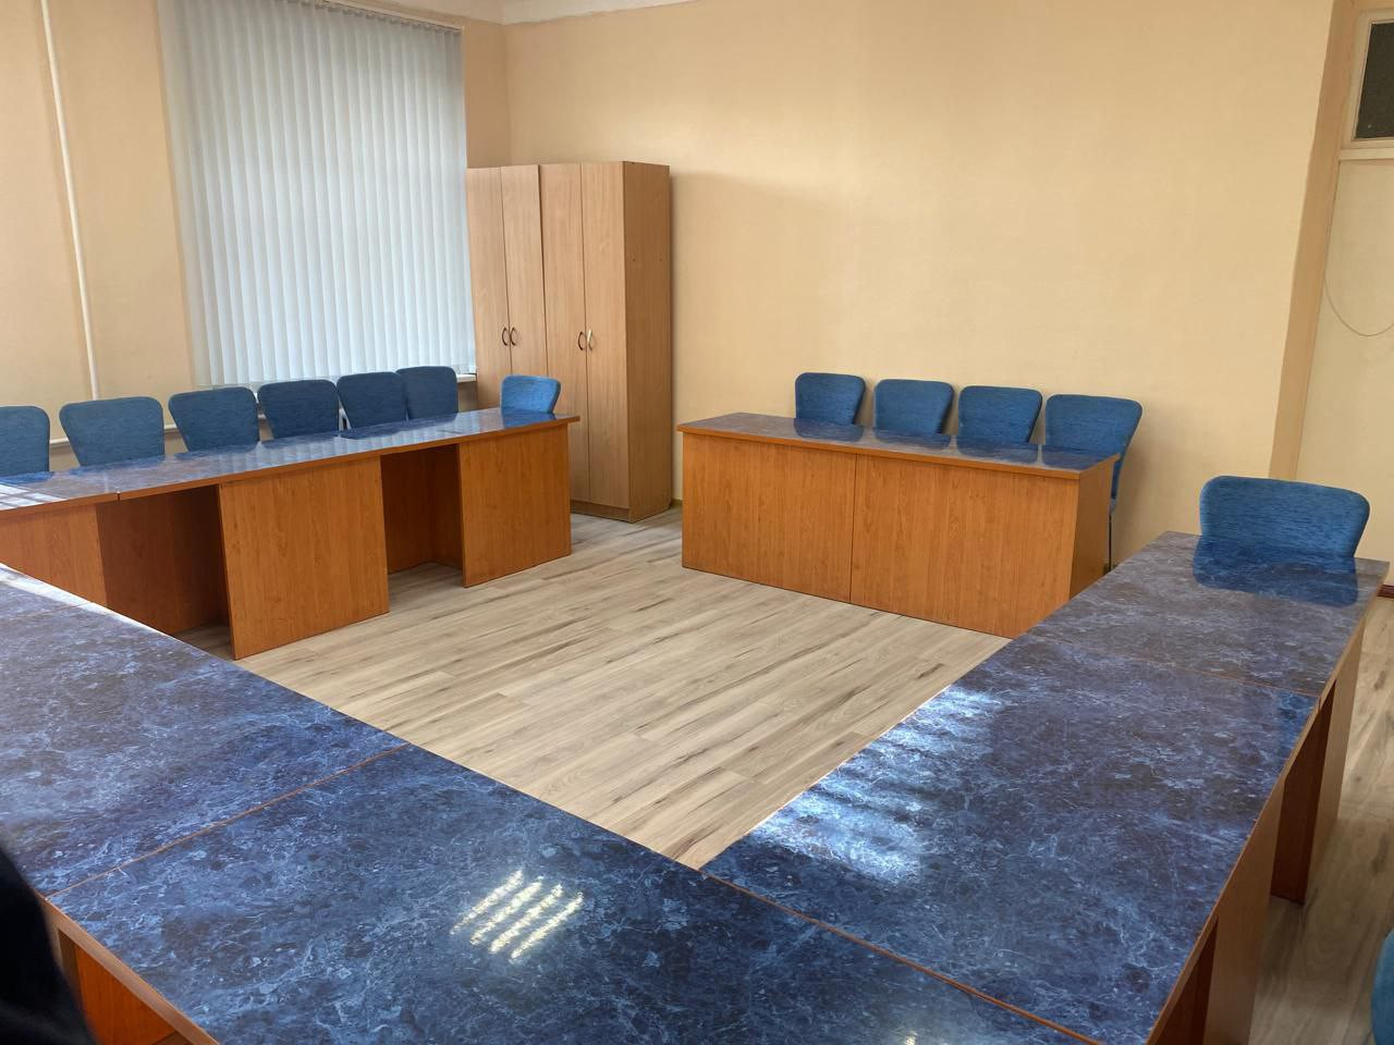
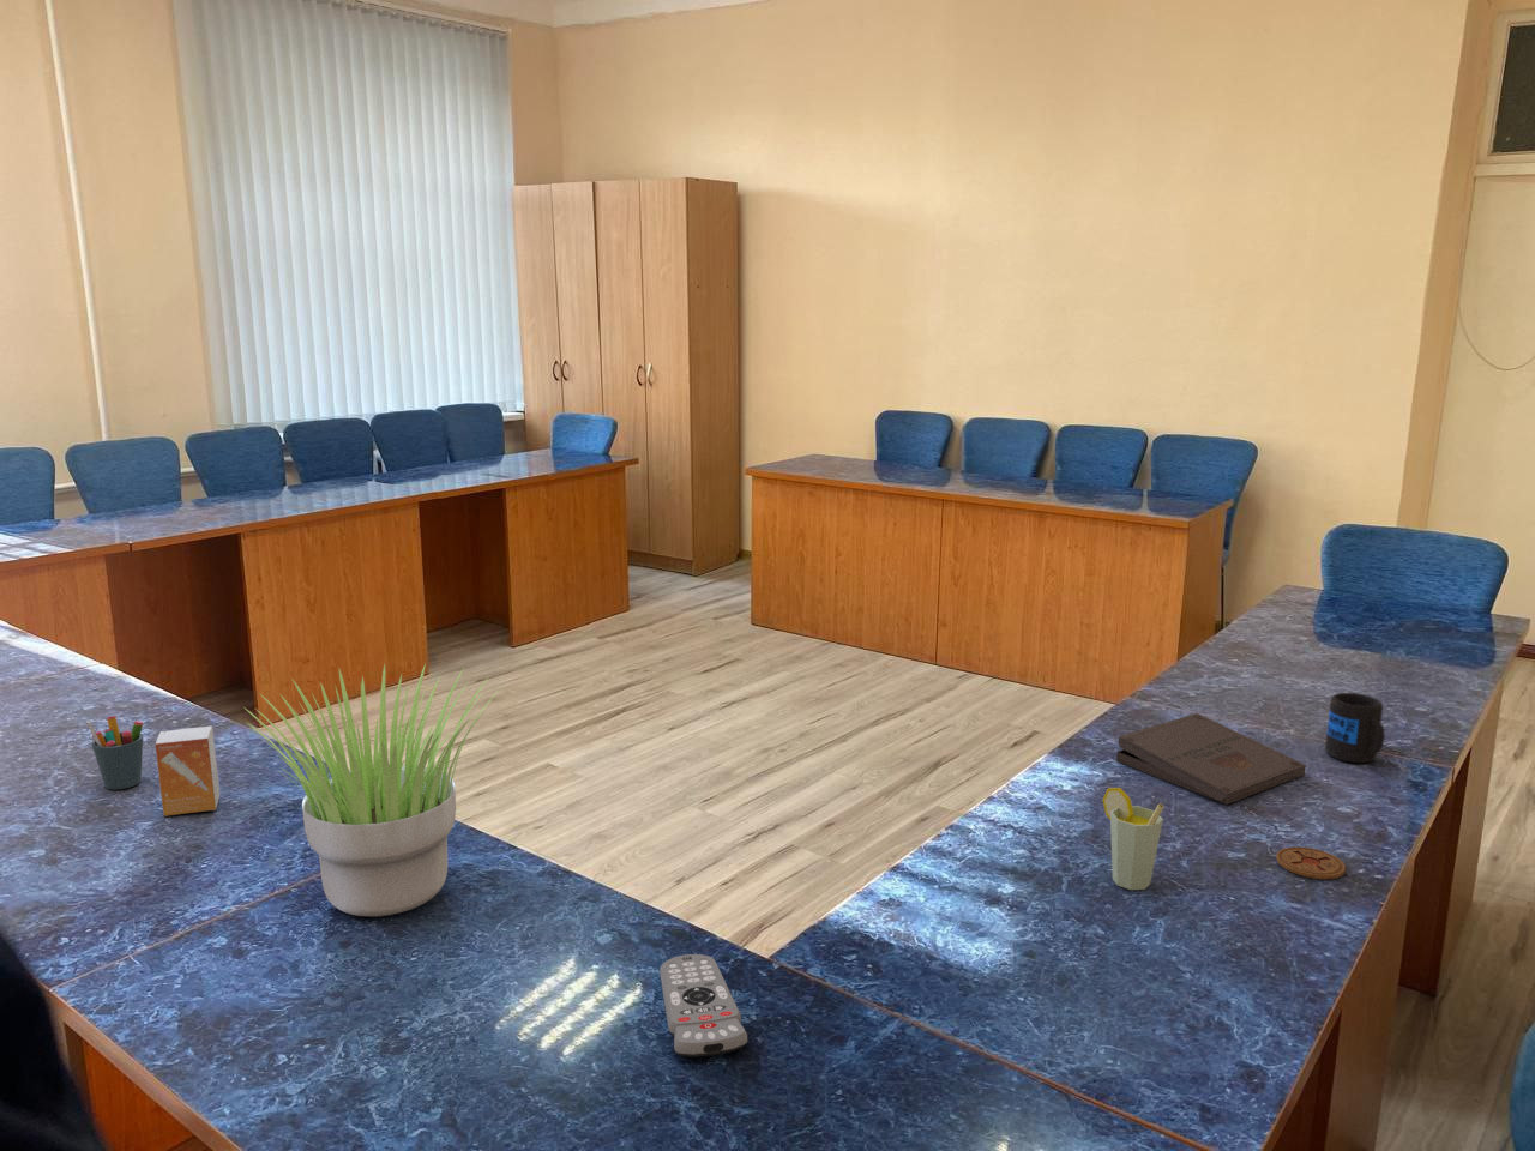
+ small box (189, 770)
+ mug (1359, 730)
+ pizza box (1209, 754)
+ potted plant (380, 797)
+ cup (1130, 834)
+ remote control (697, 1001)
+ pen holder (117, 750)
+ coaster (1309, 862)
